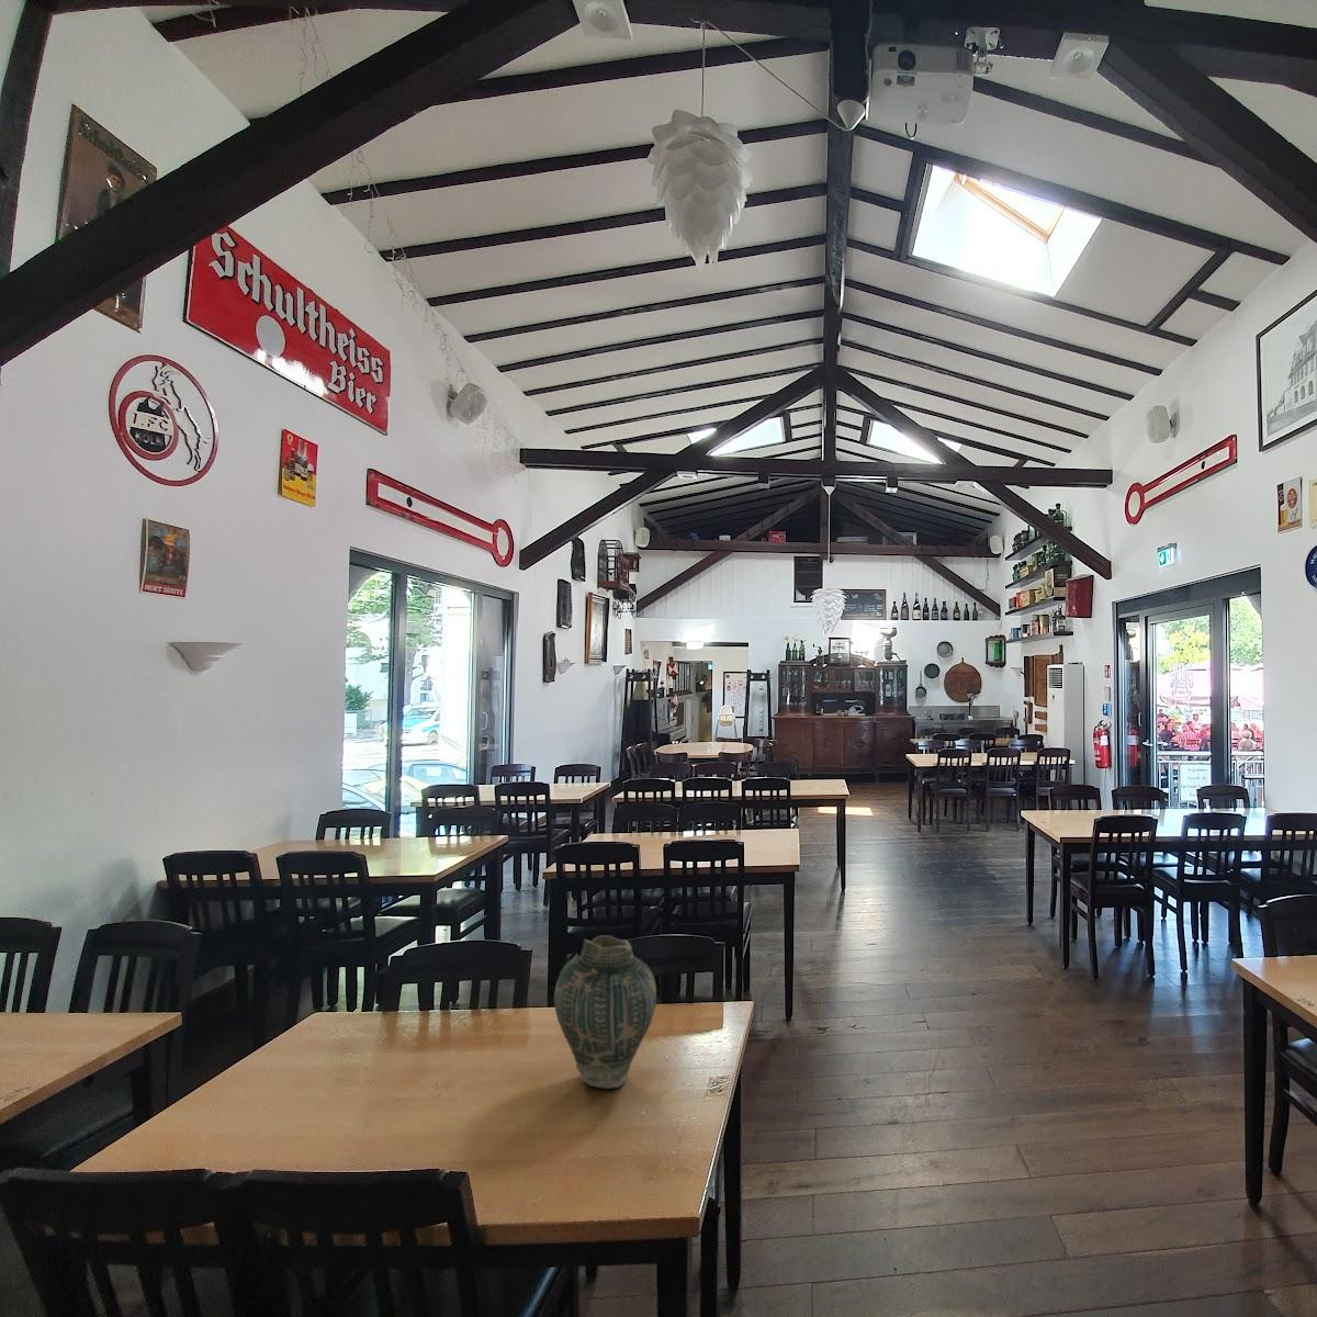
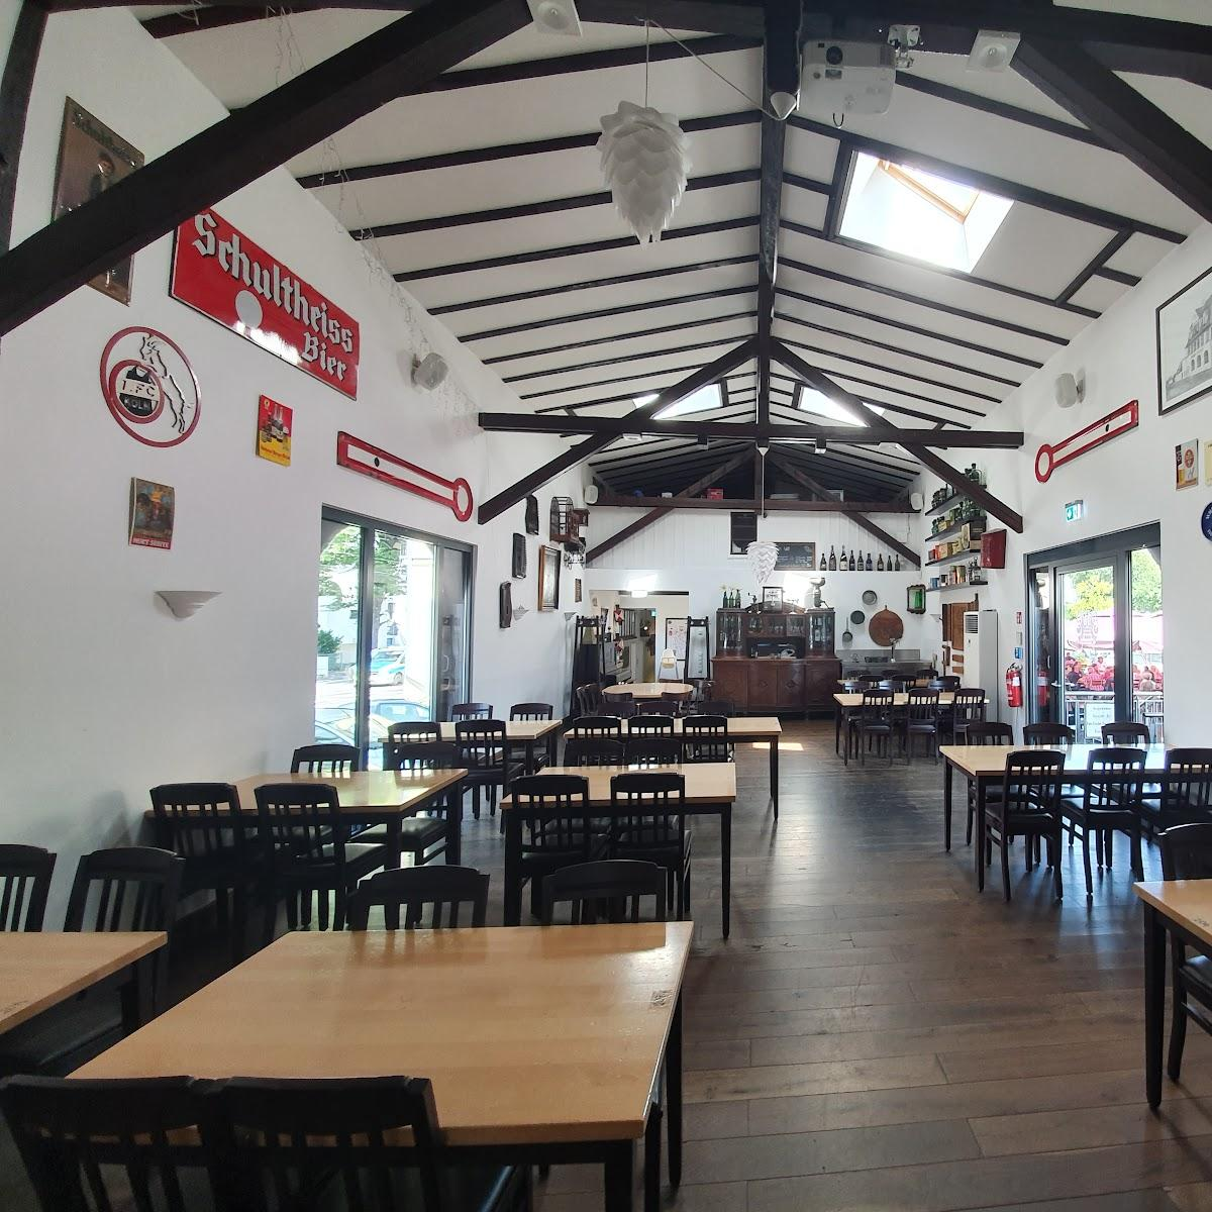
- vase (604, 1007)
